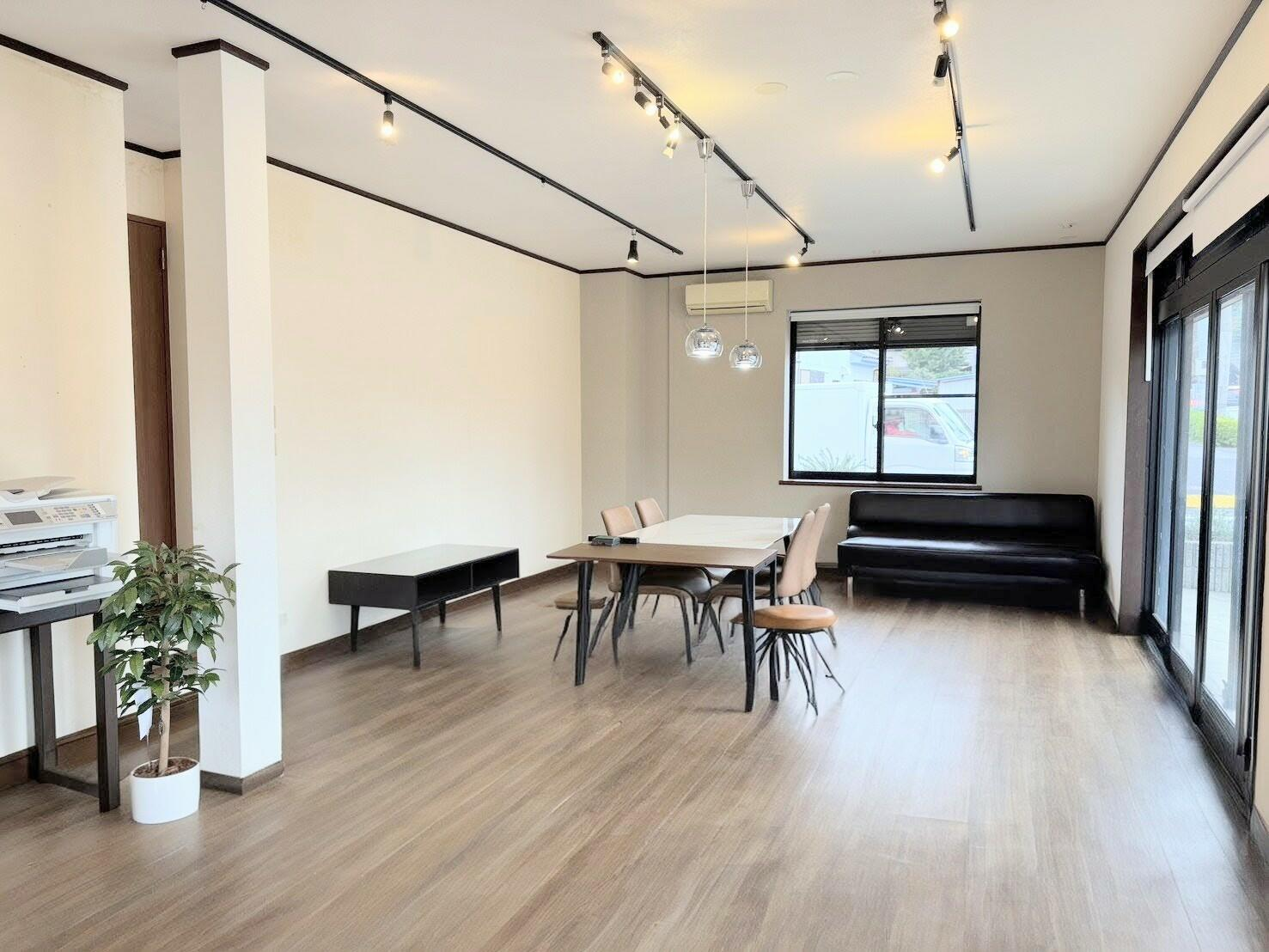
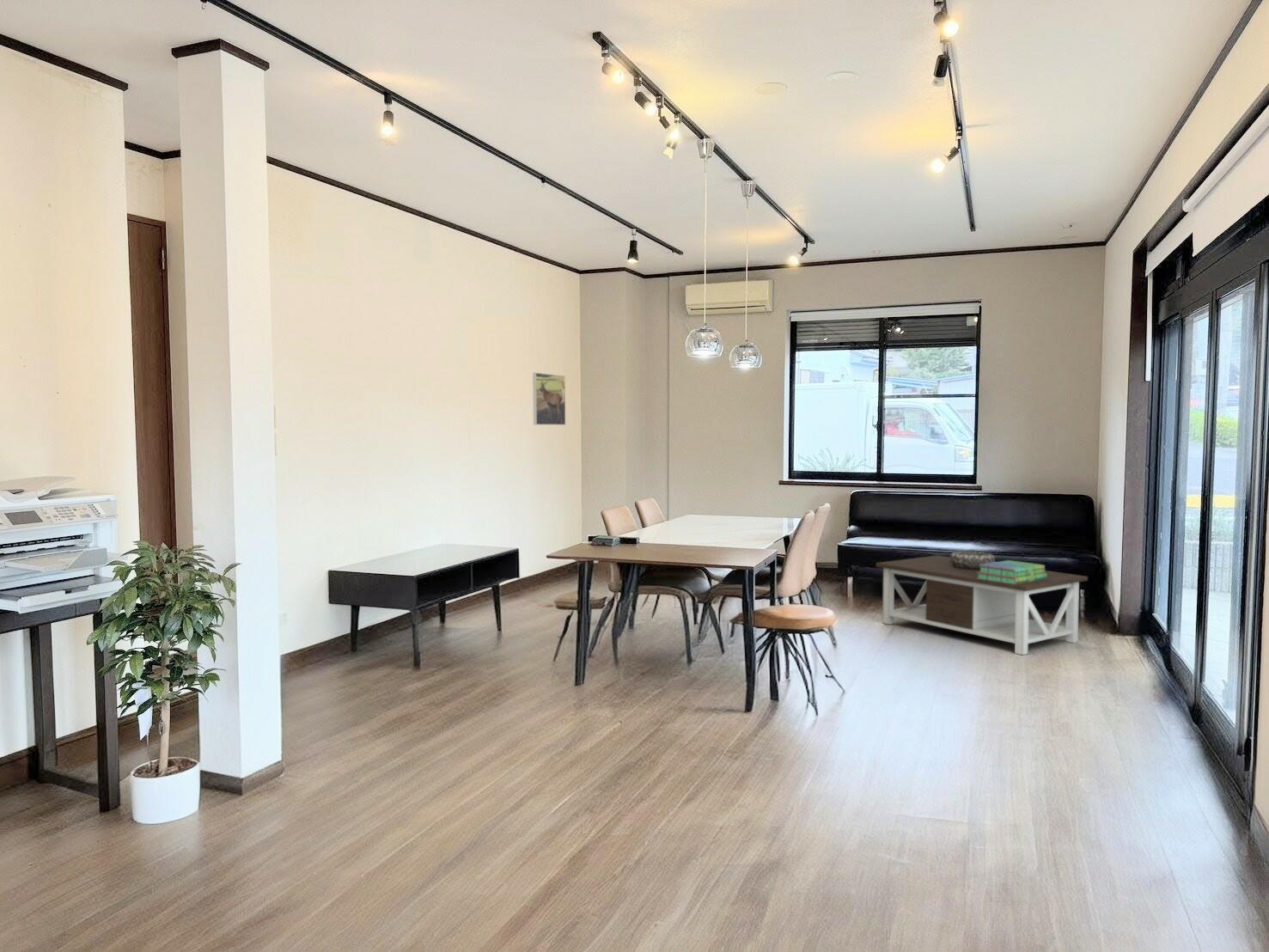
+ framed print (549, 400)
+ decorative bowl (972, 559)
+ stack of books (1011, 571)
+ coffee table (976, 601)
